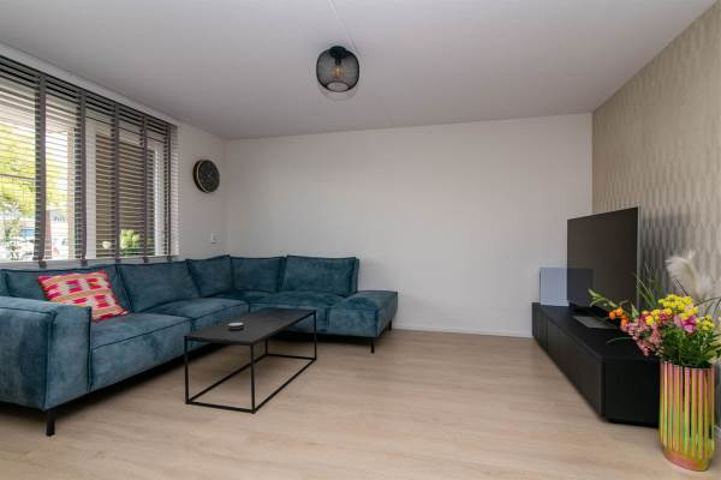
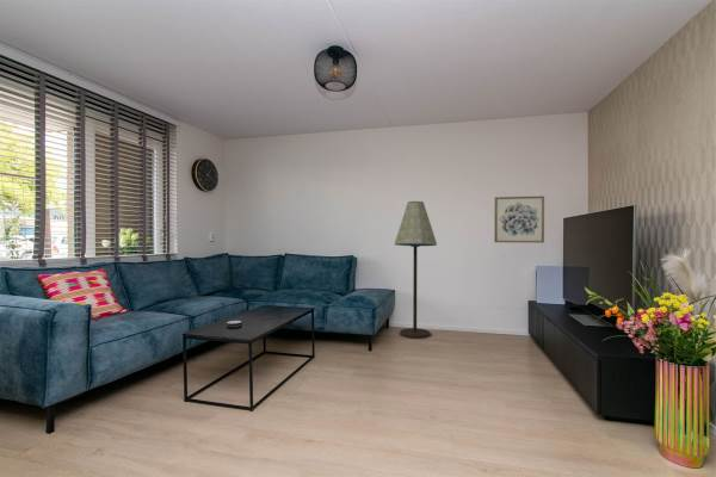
+ floor lamp (414, 267)
+ wall art (518, 219)
